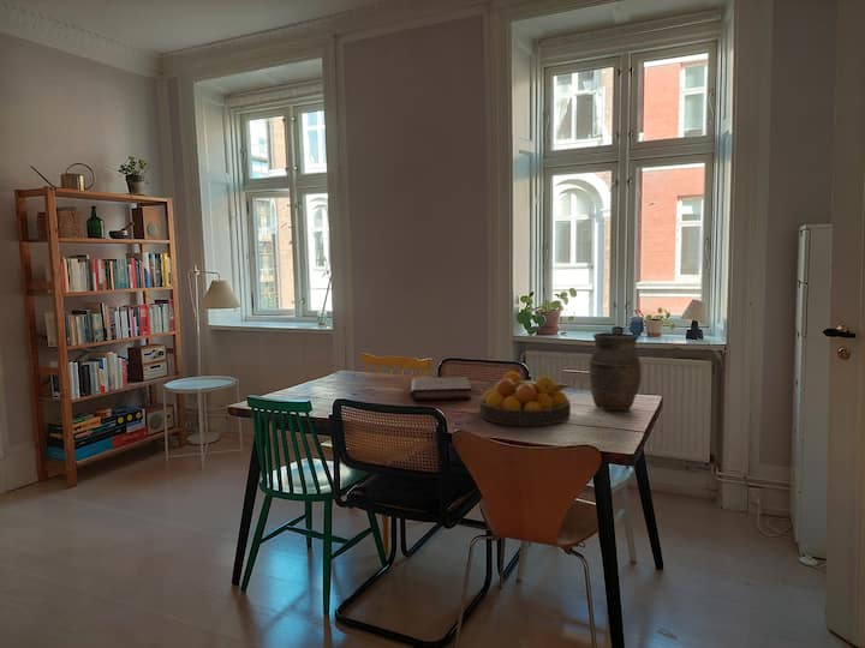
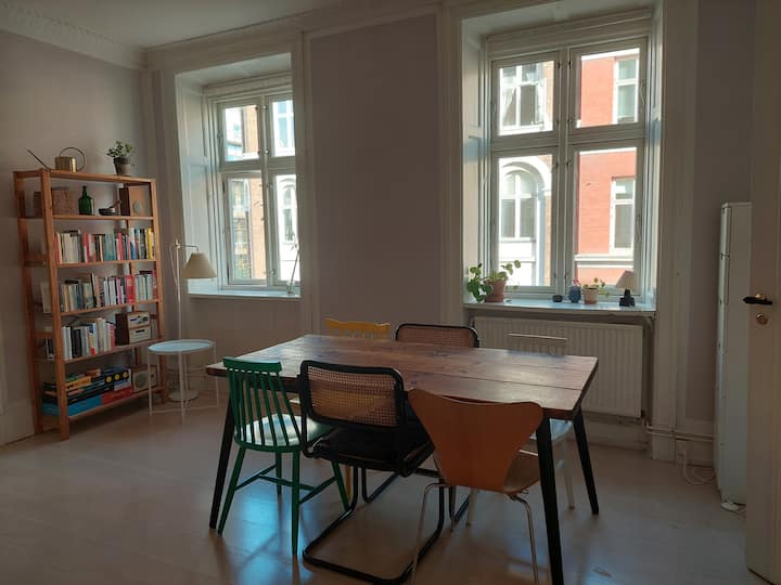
- vase (614, 371)
- fruit bowl (524, 395)
- book (440, 388)
